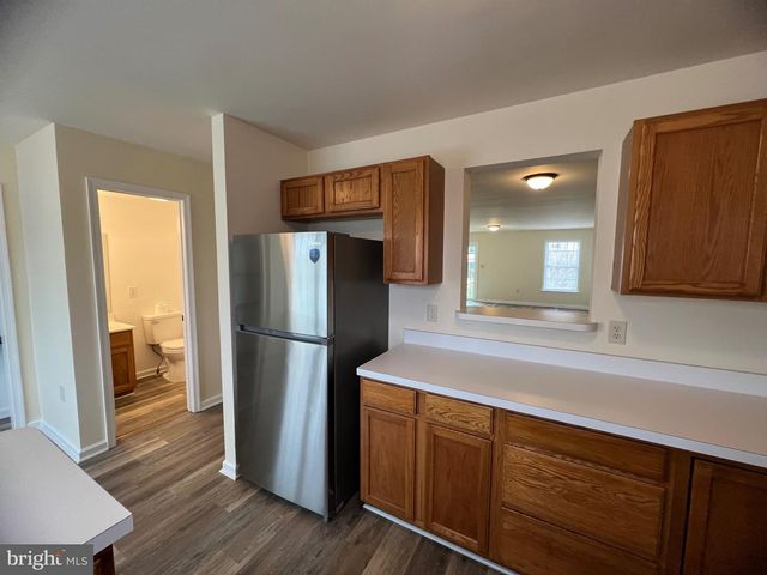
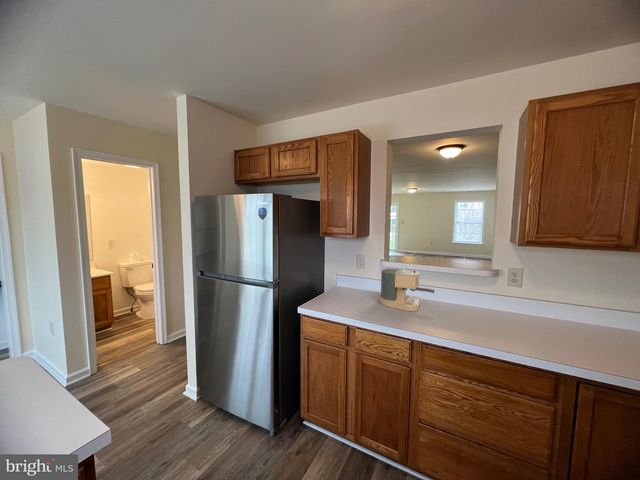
+ coffee maker (406, 287)
